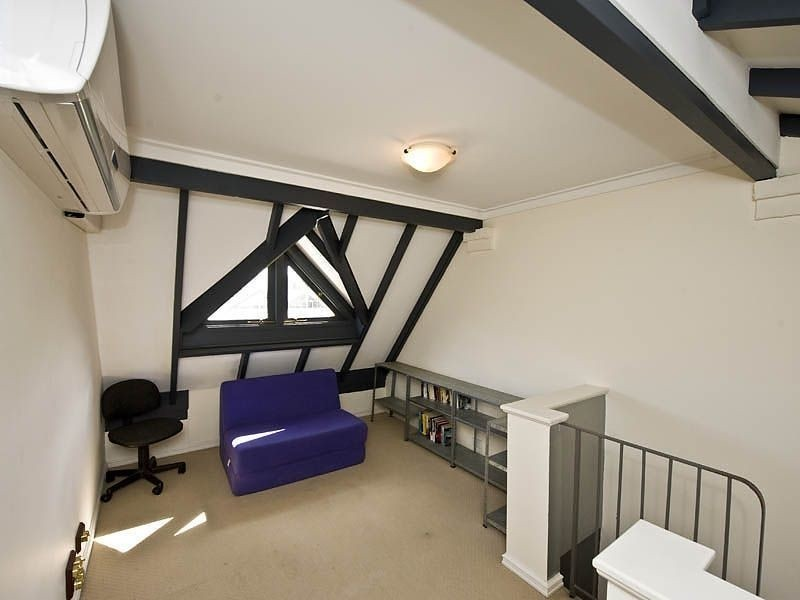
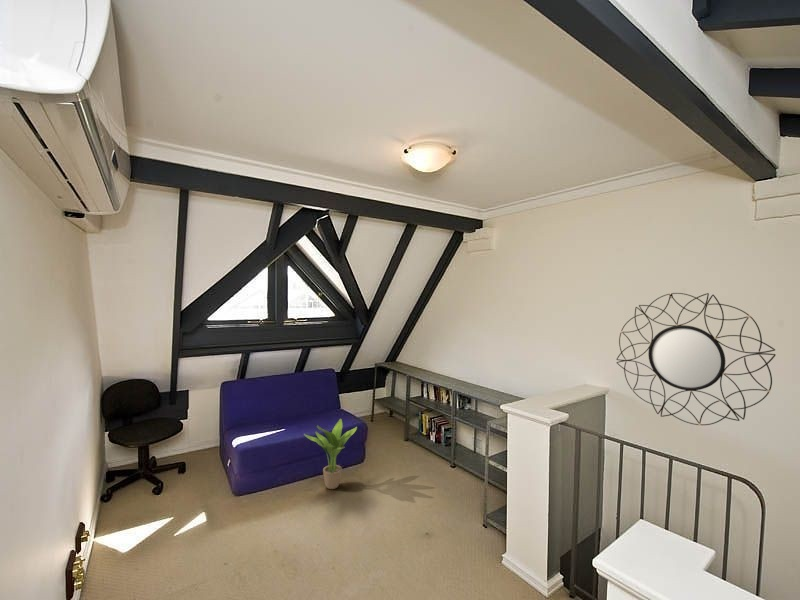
+ home mirror (684, 357)
+ potted plant (336, 453)
